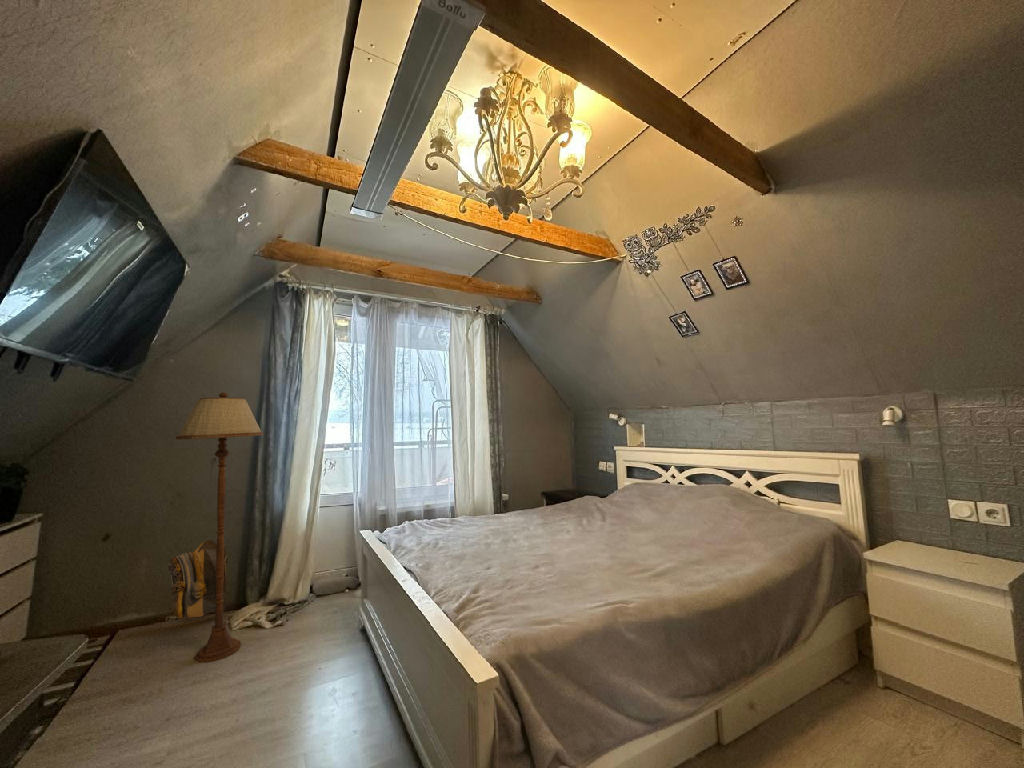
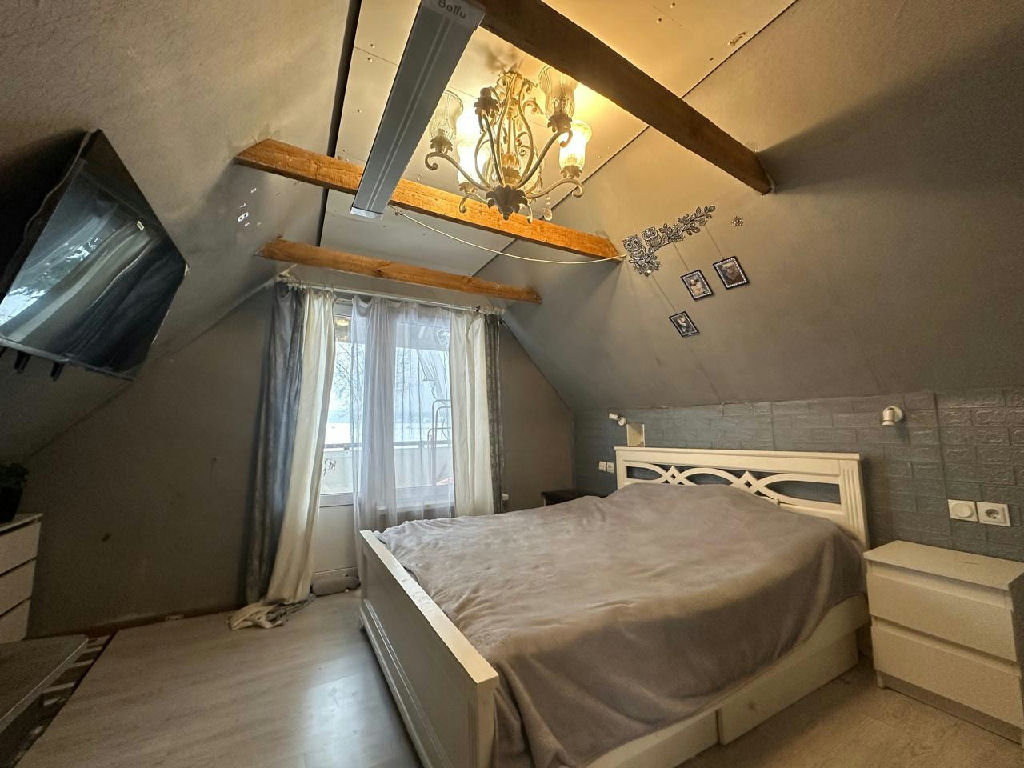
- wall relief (198, 581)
- floor lamp (220, 518)
